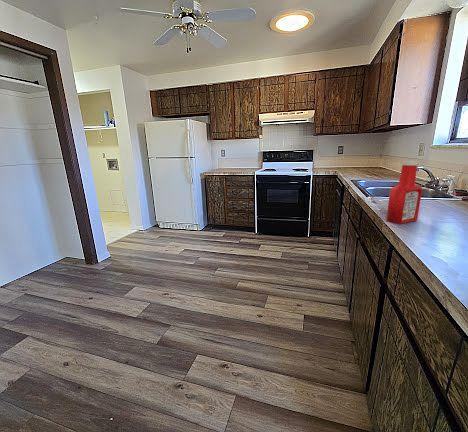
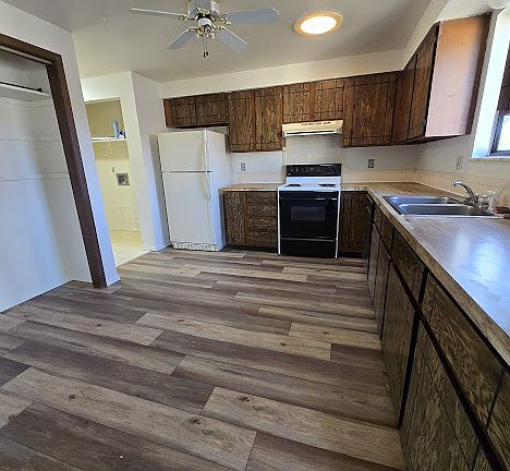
- soap bottle (405, 191)
